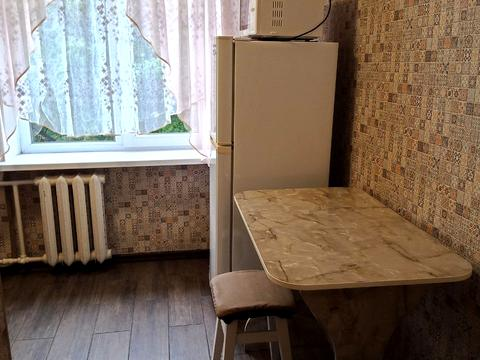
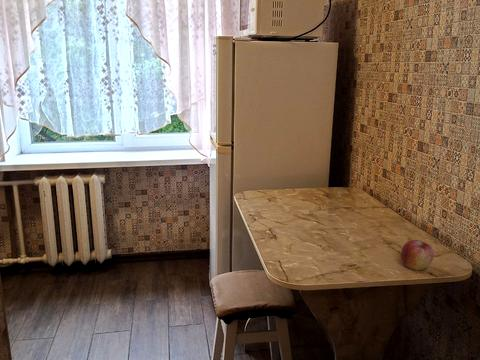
+ apple (417, 254)
